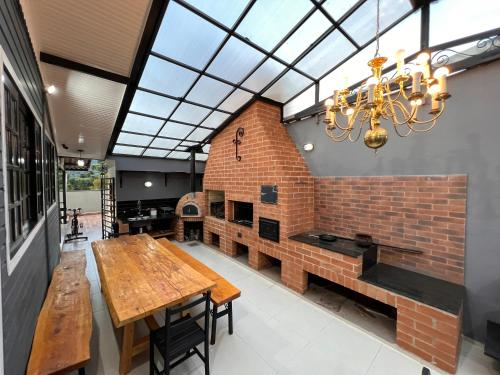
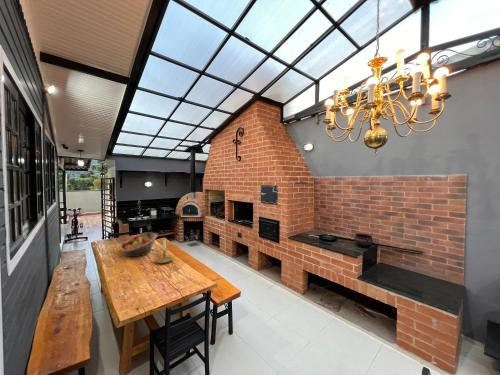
+ candle holder (164, 250)
+ fruit basket (139, 244)
